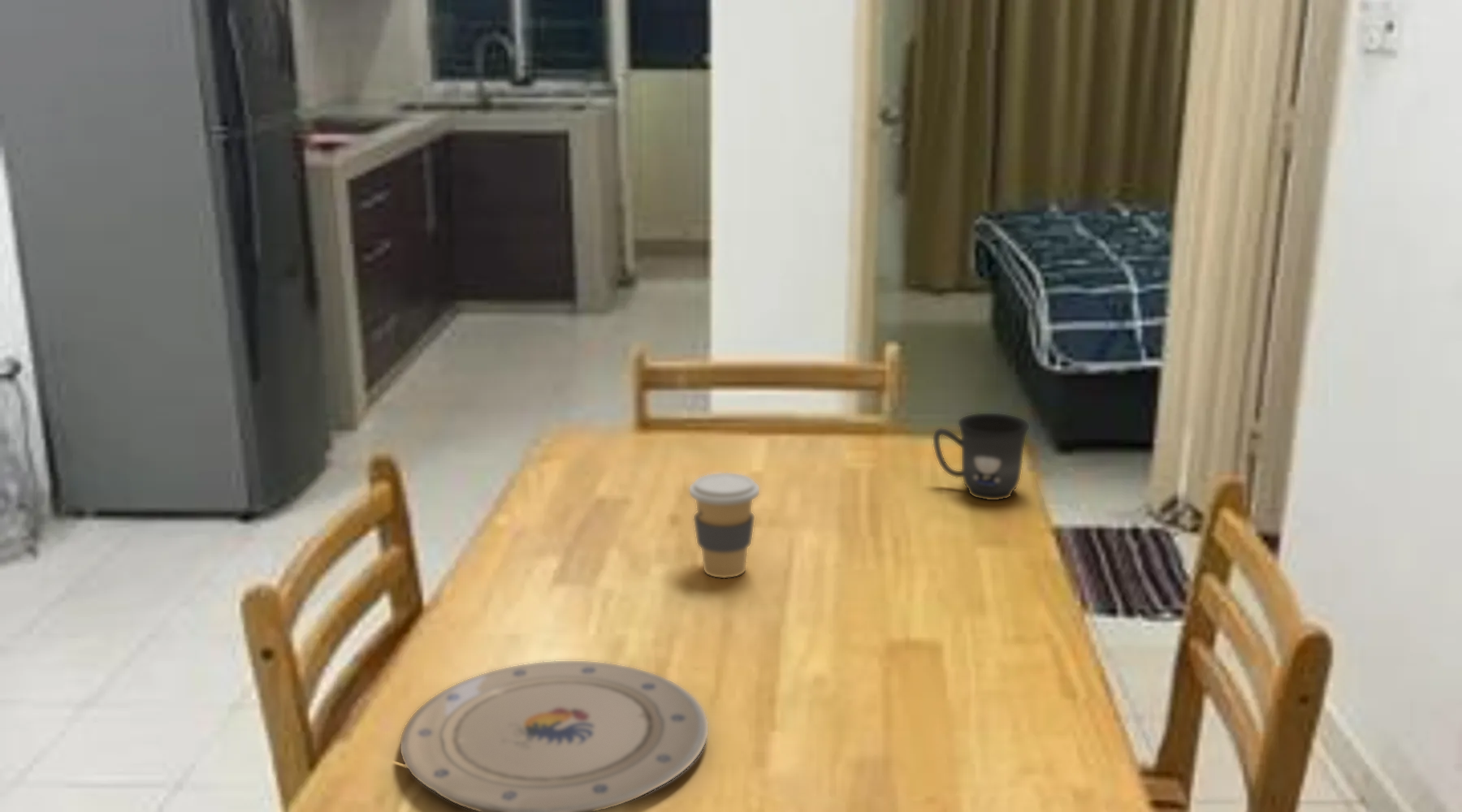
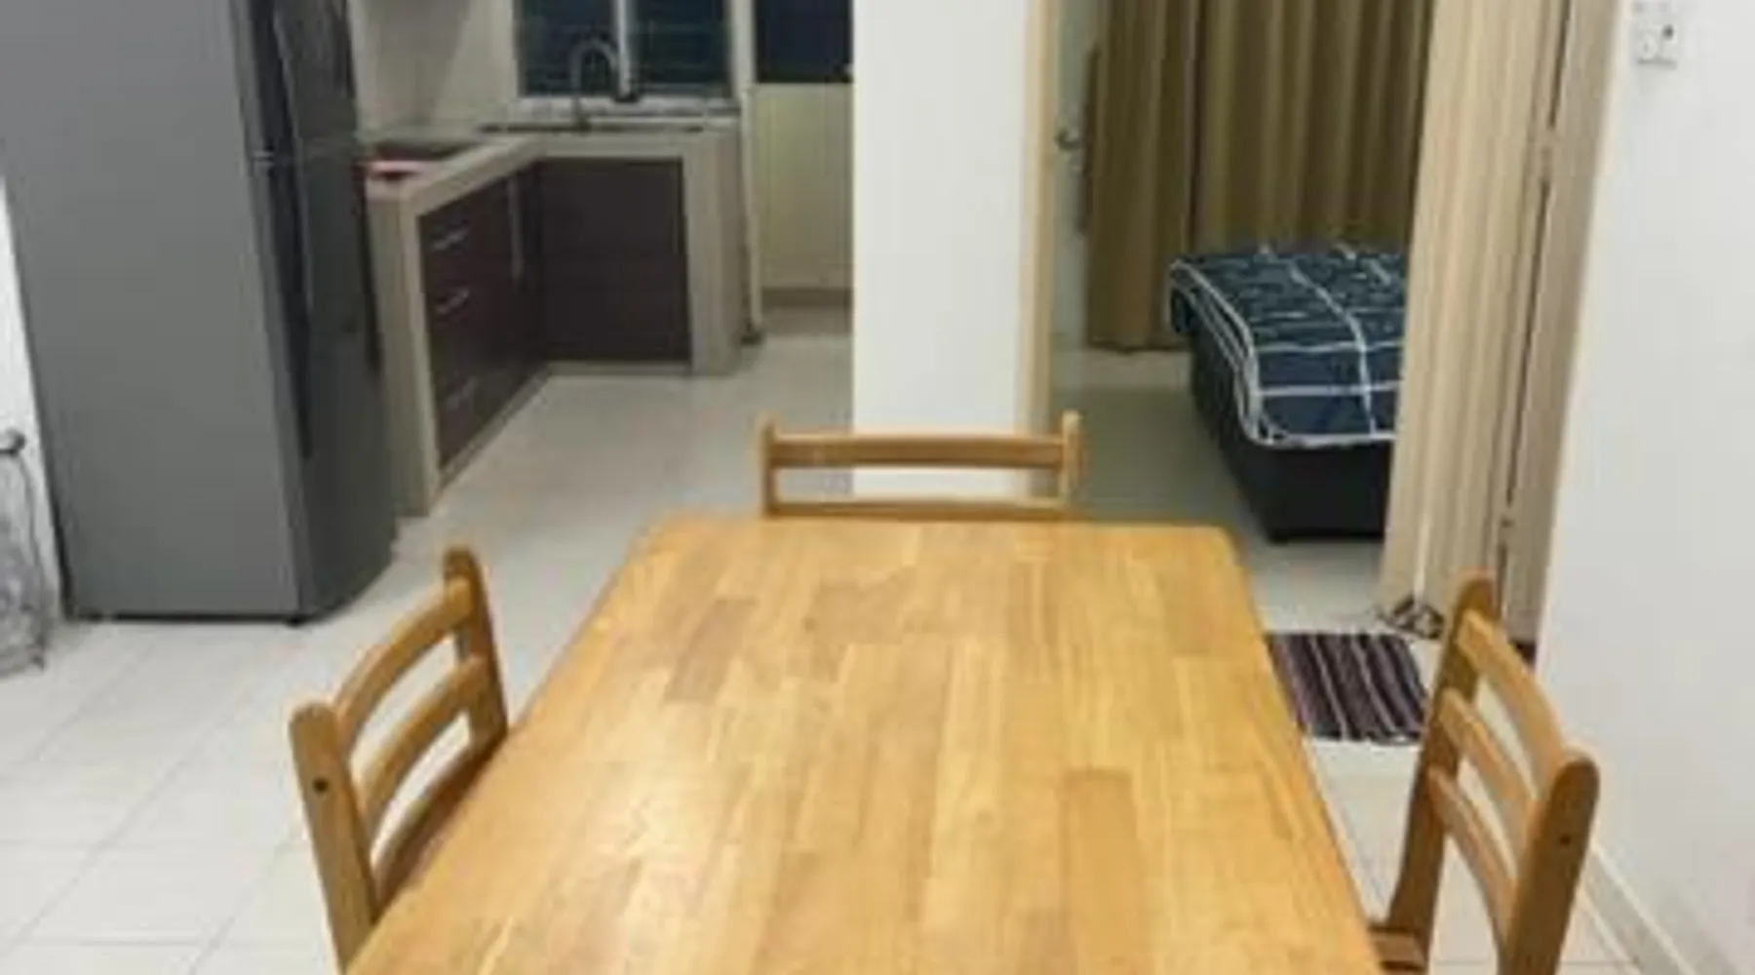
- coffee cup (725, 526)
- mug (979, 456)
- plate (556, 736)
